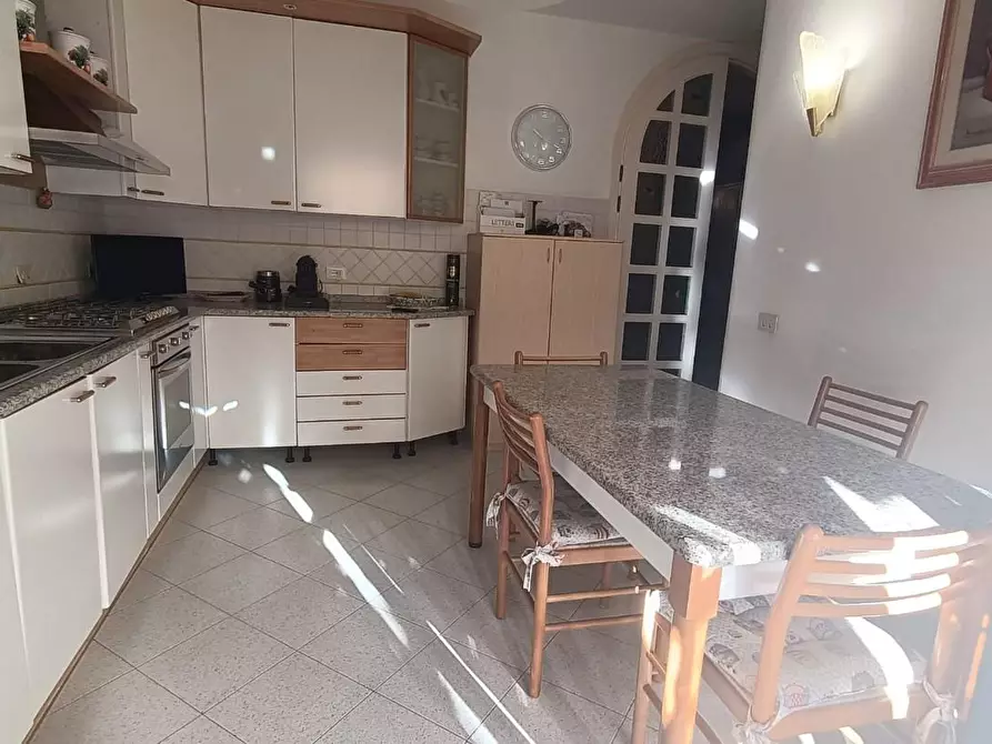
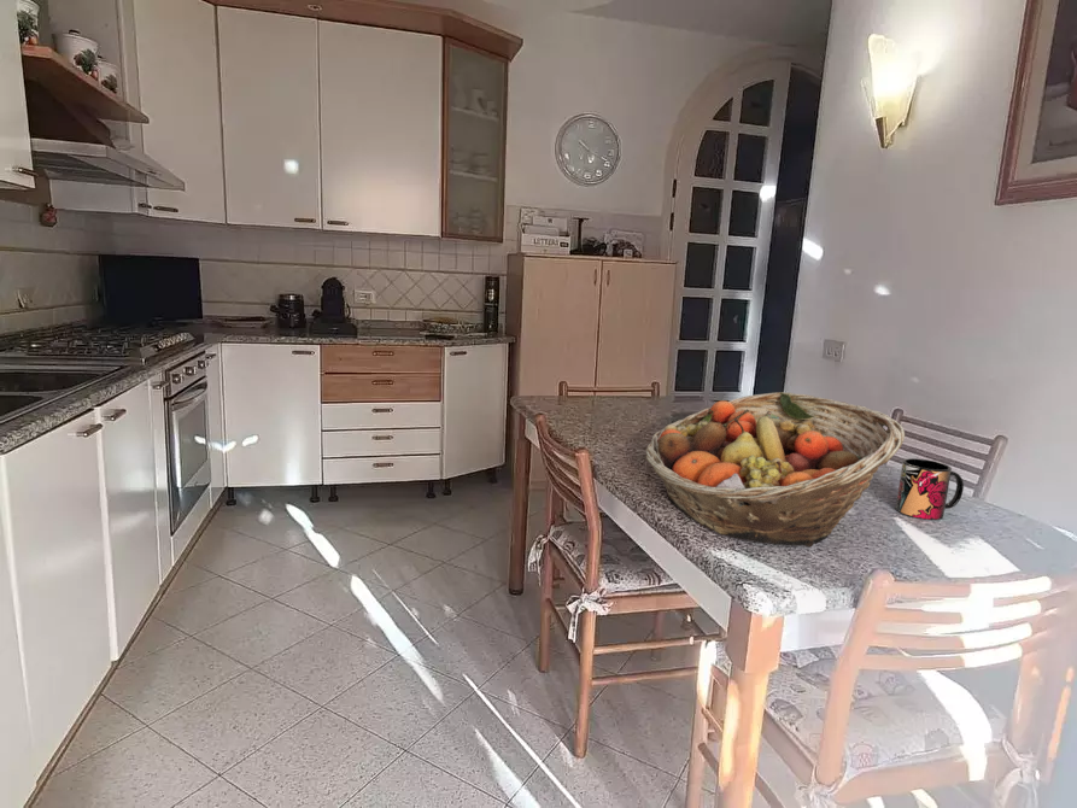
+ mug (931, 488)
+ fruit basket (761, 457)
